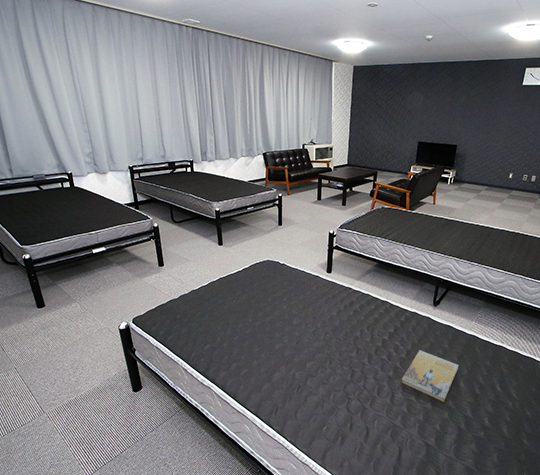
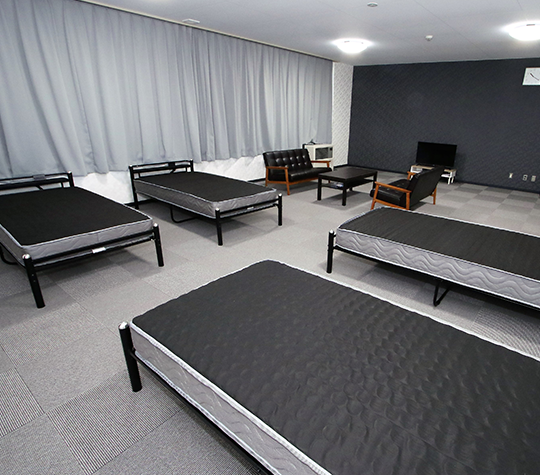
- book (430, 373)
